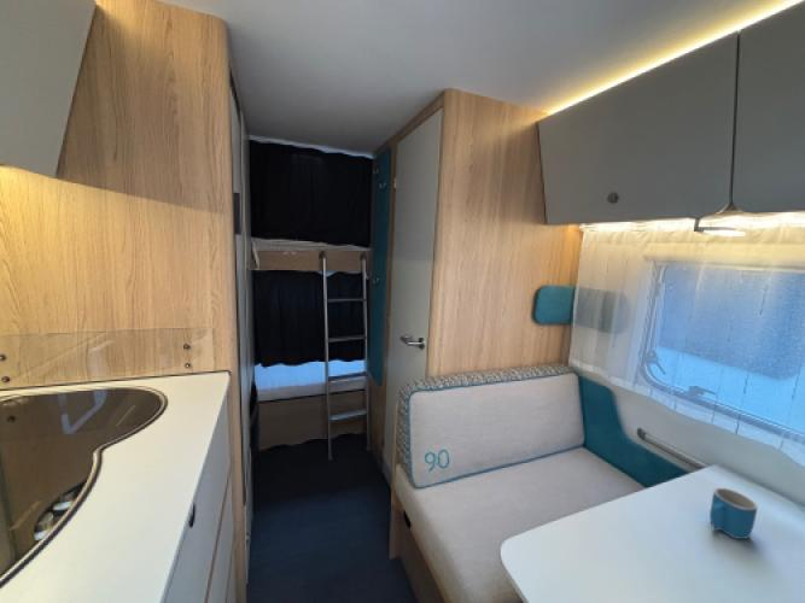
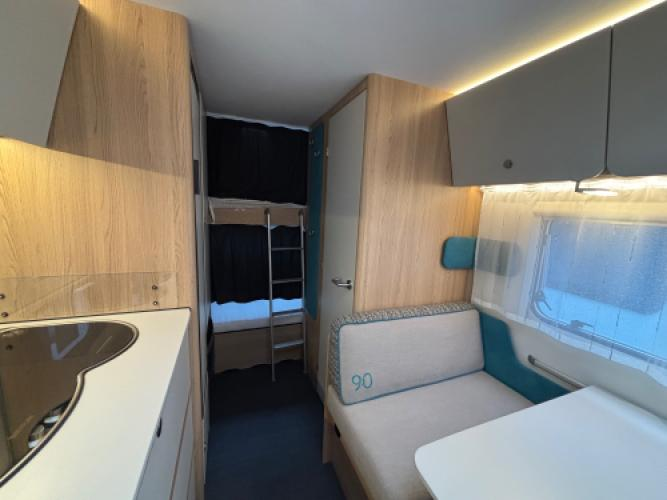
- mug (728, 514)
